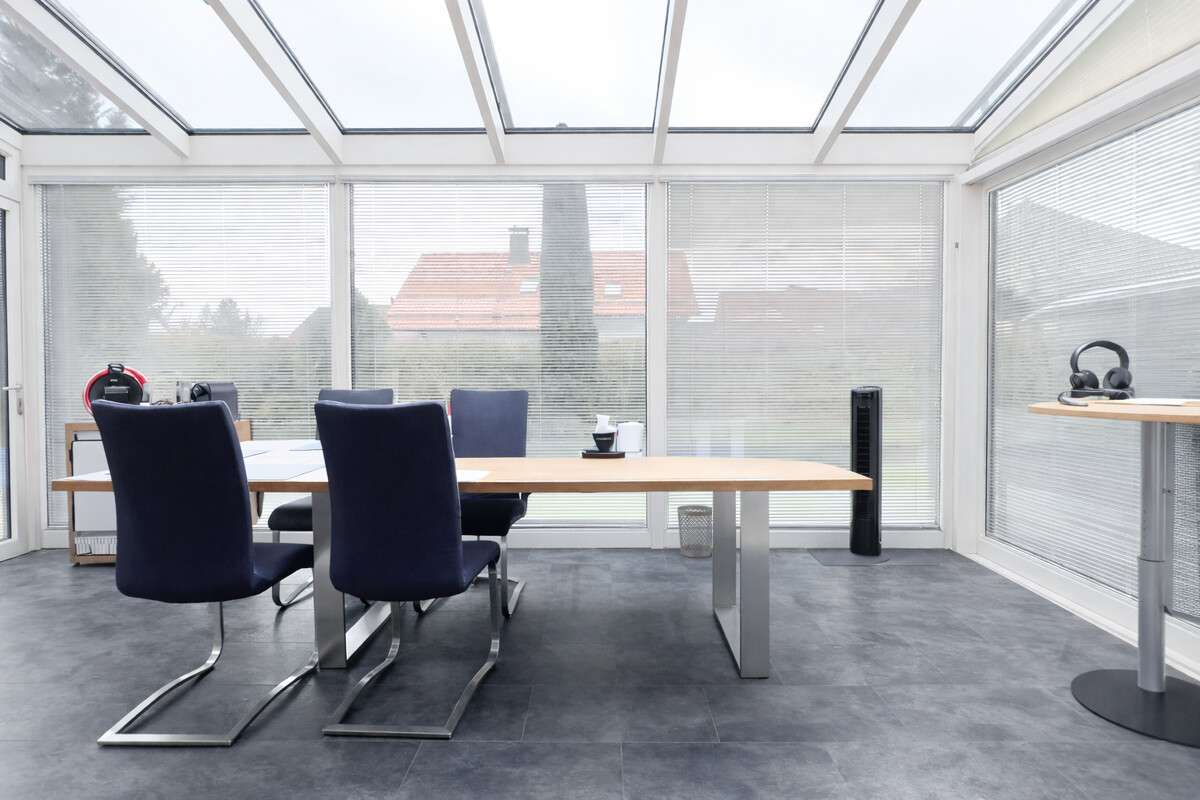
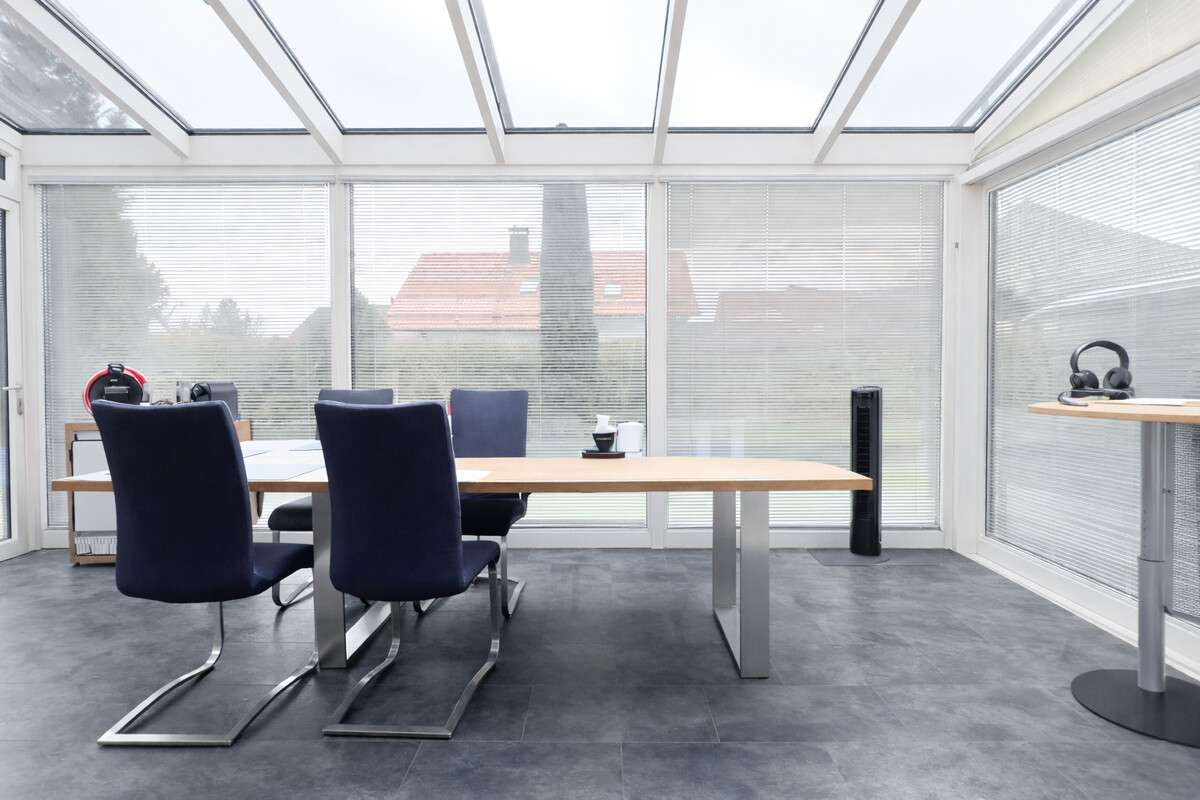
- wastebasket (695, 531)
